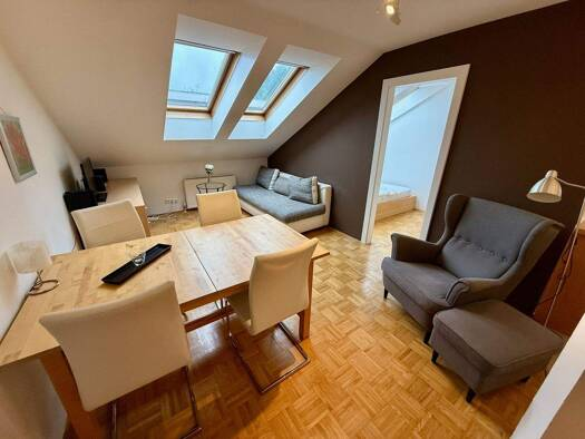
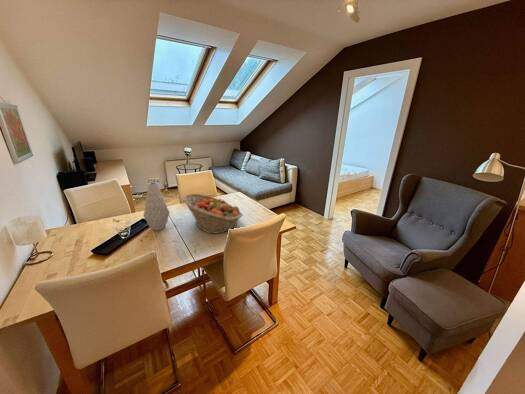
+ vase (155, 206)
+ fruit basket (213, 210)
